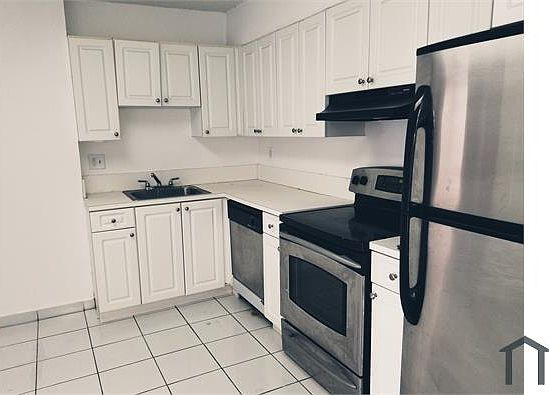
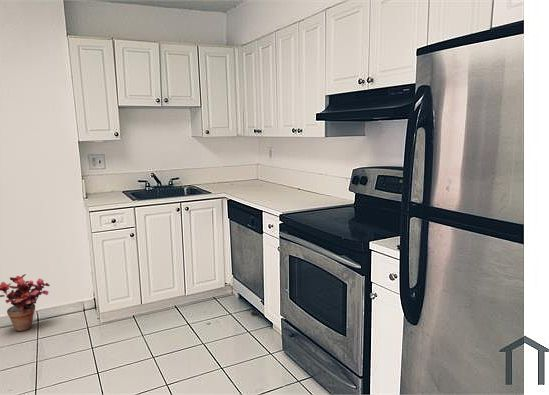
+ potted plant (24, 303)
